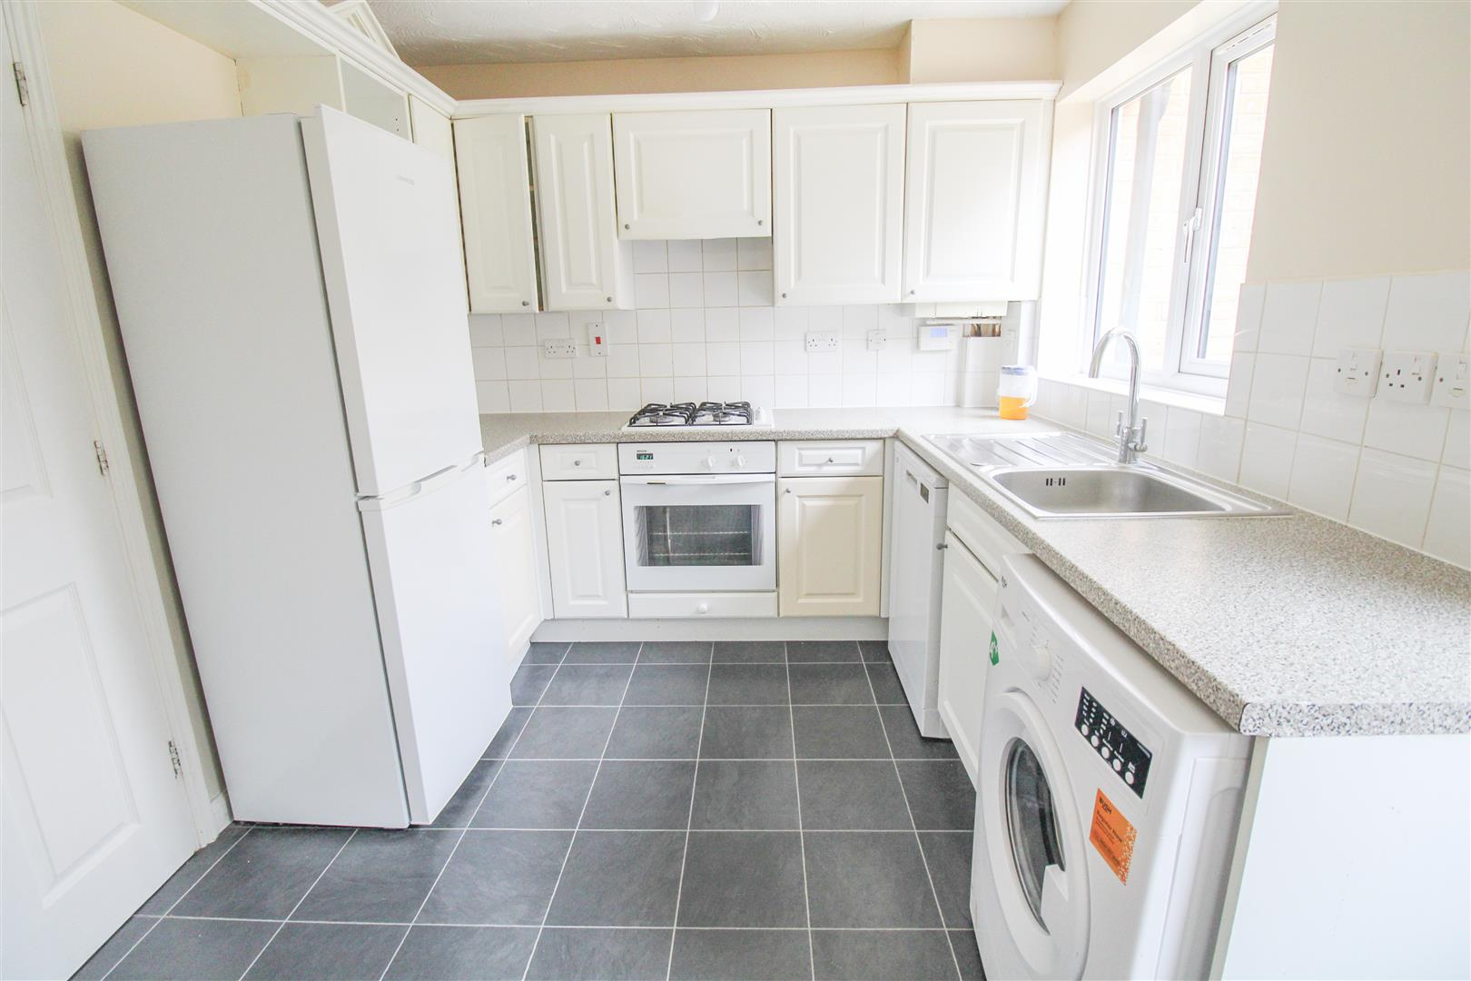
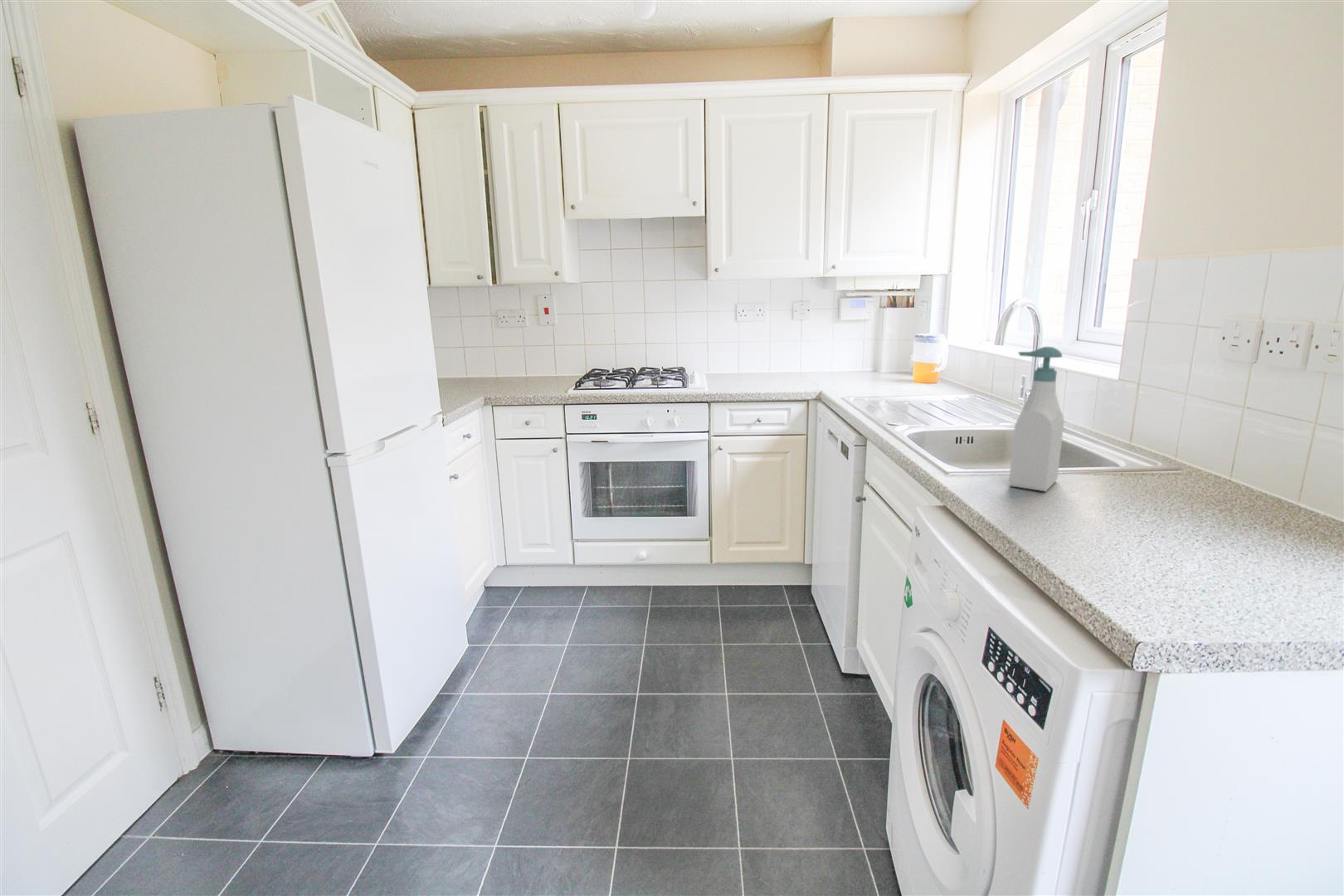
+ soap bottle (1035, 416)
